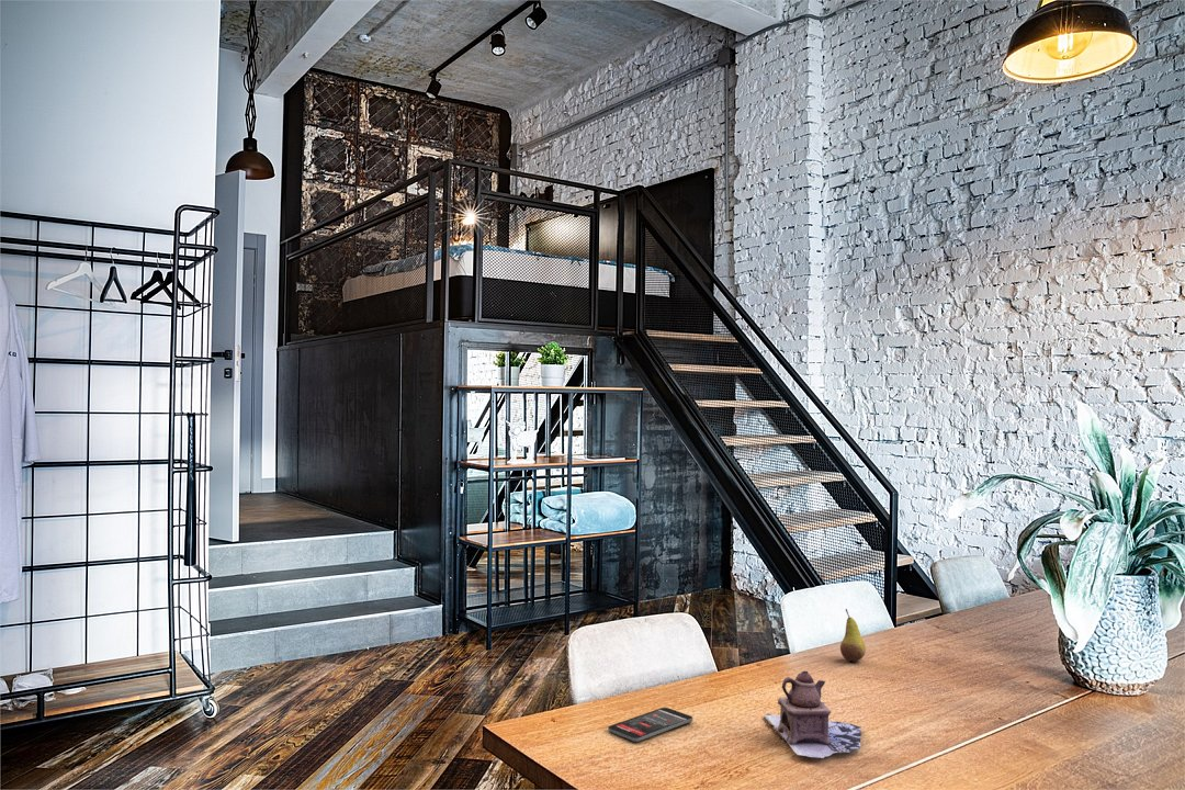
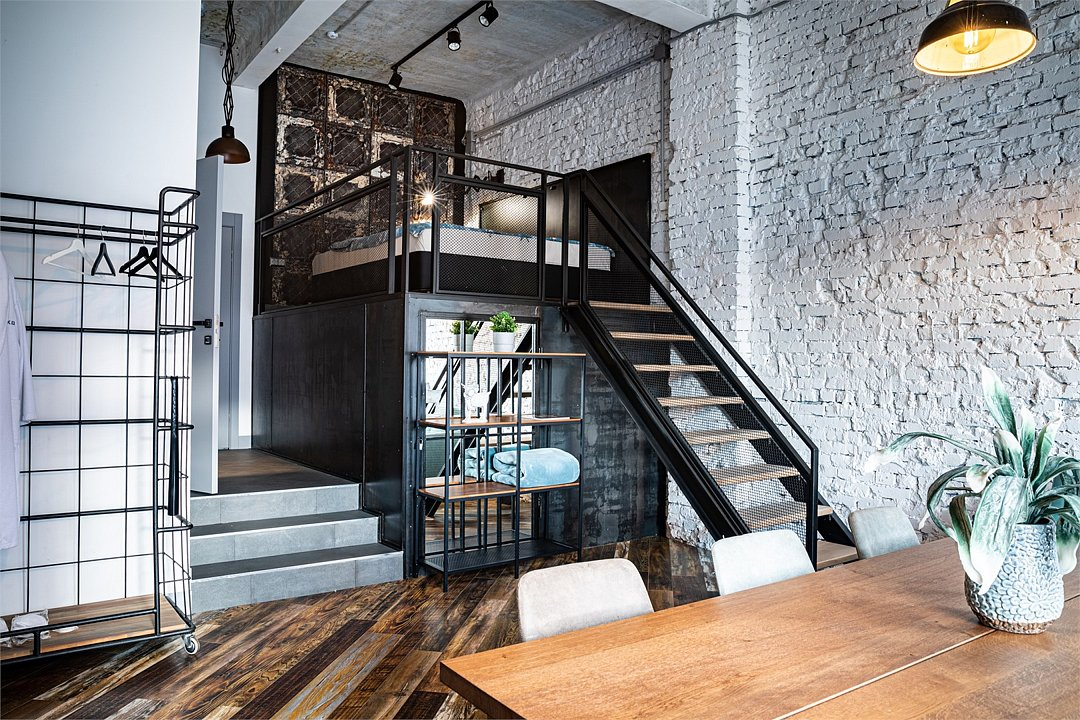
- smartphone (651, 723)
- teapot (809, 706)
- fruit (853, 633)
